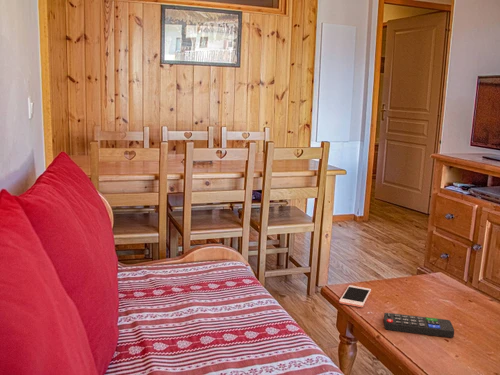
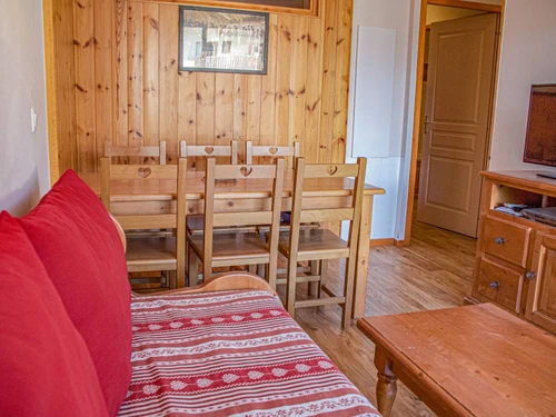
- cell phone (355, 295)
- remote control (417, 324)
